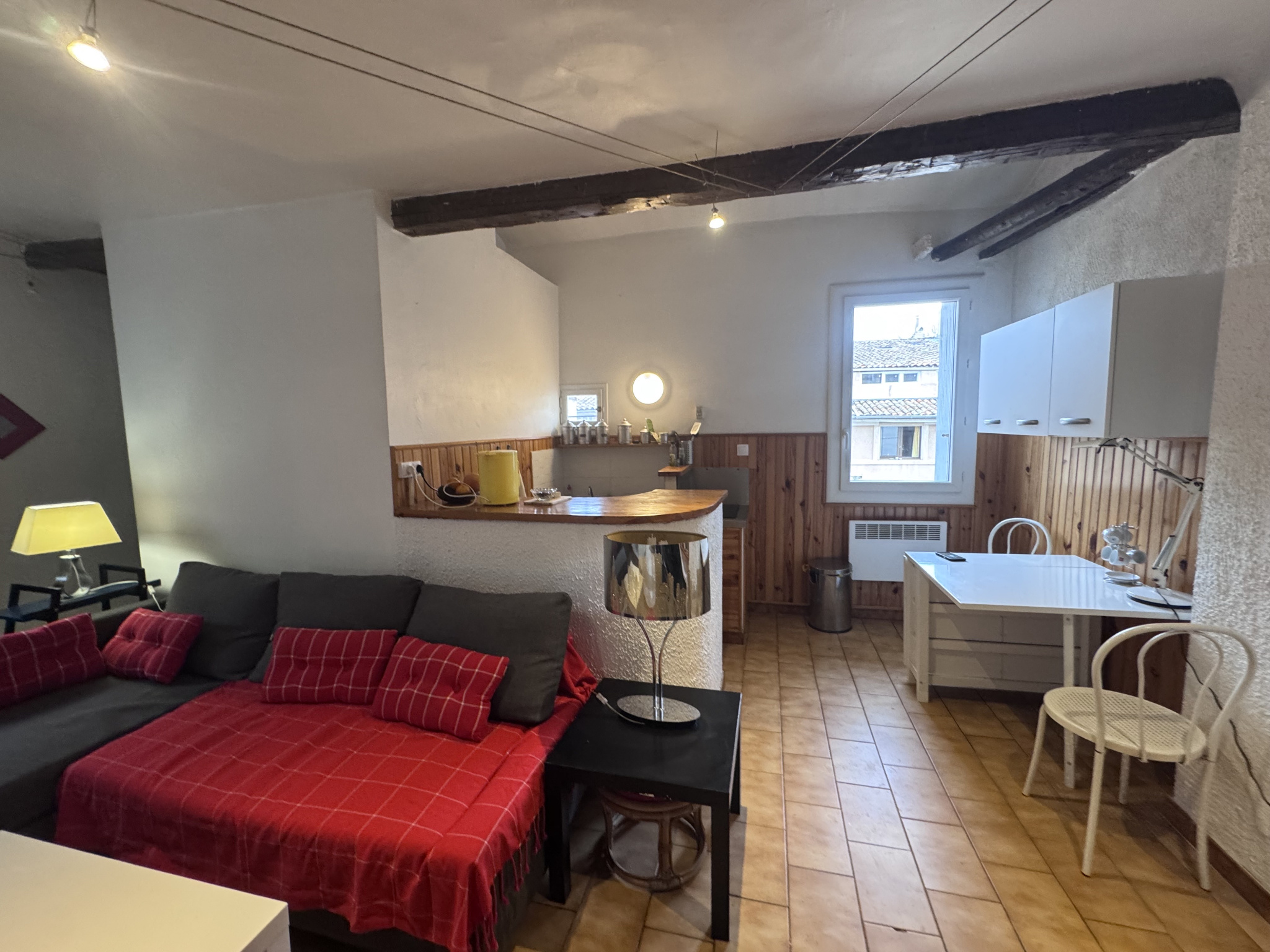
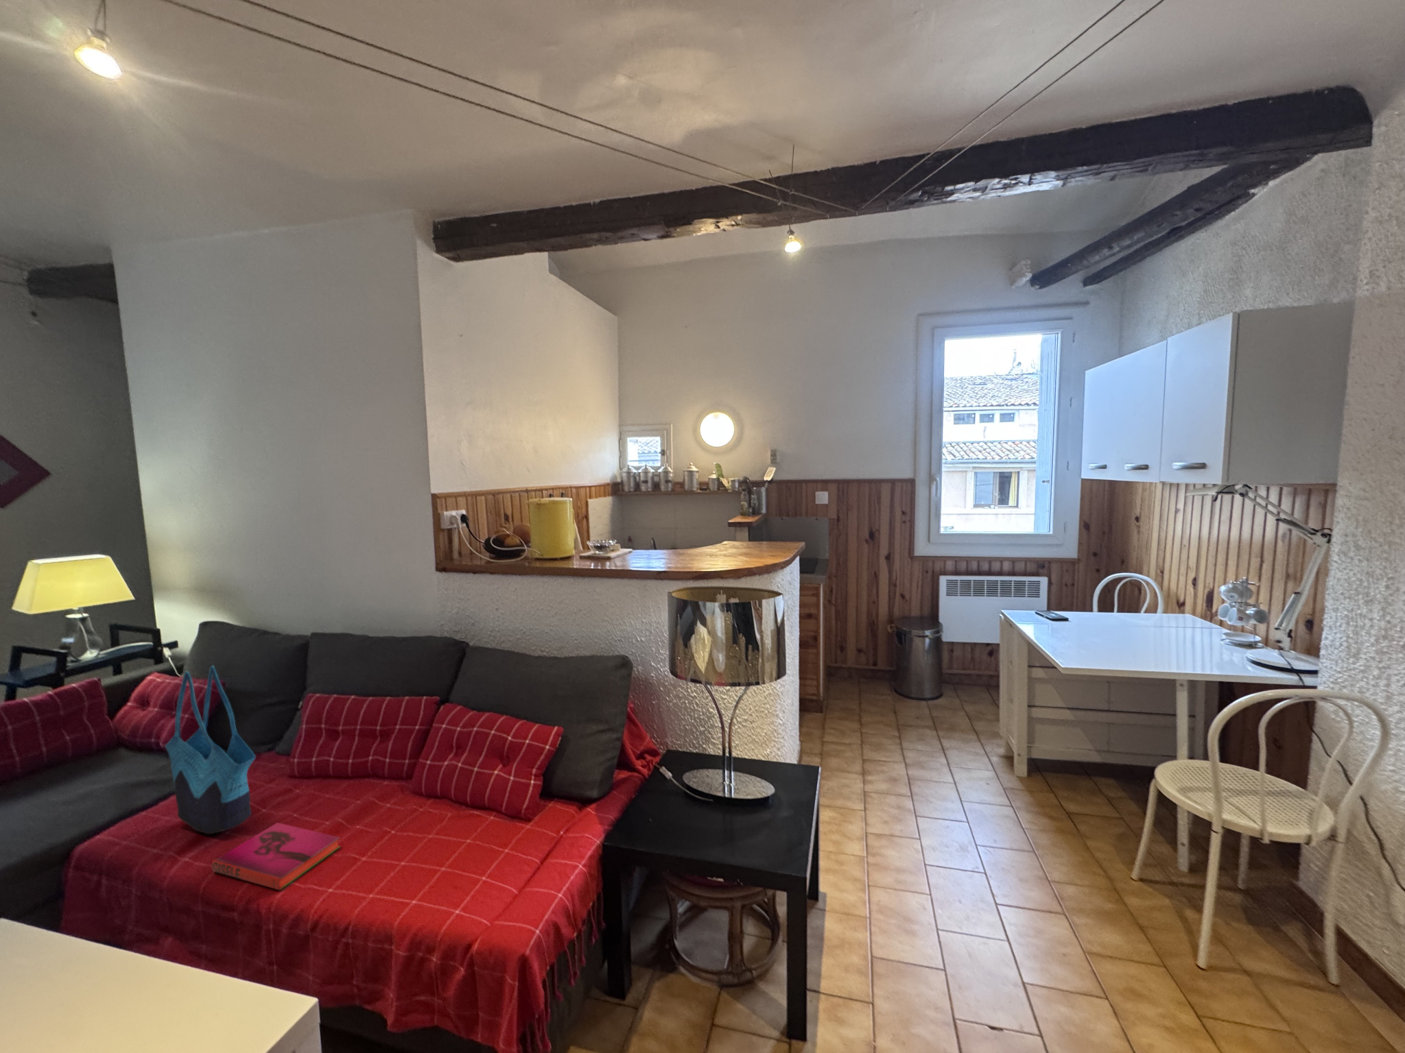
+ tote bag (207, 749)
+ hardback book (278, 854)
